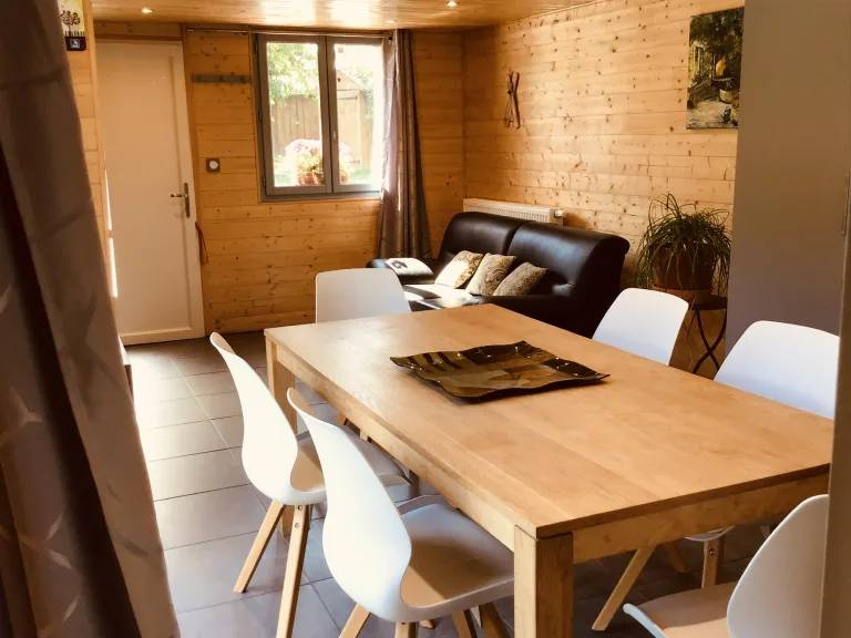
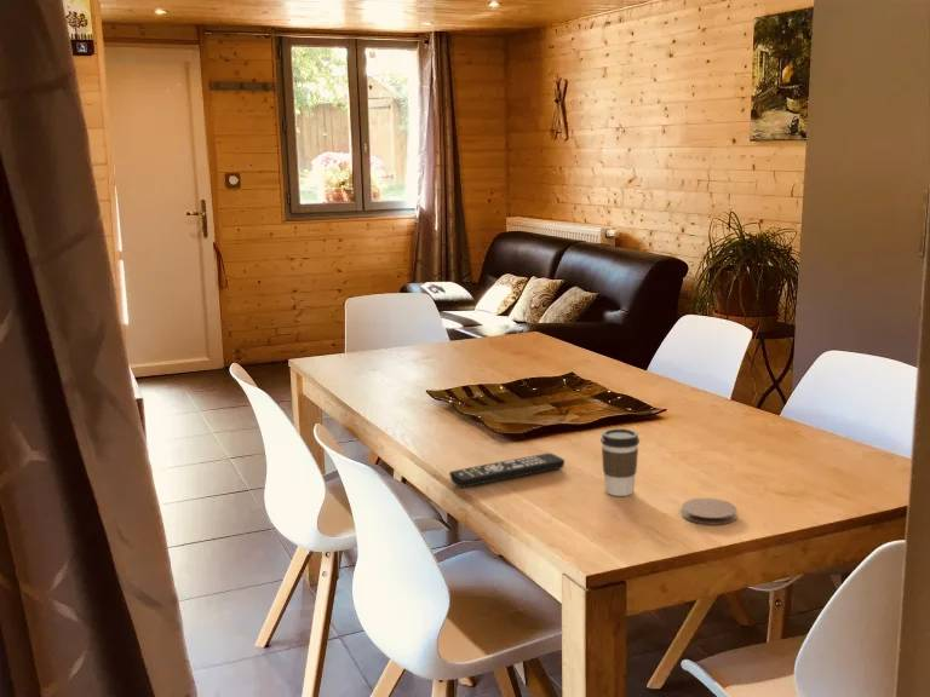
+ coffee cup (619, 462)
+ coaster (708, 511)
+ remote control (507, 470)
